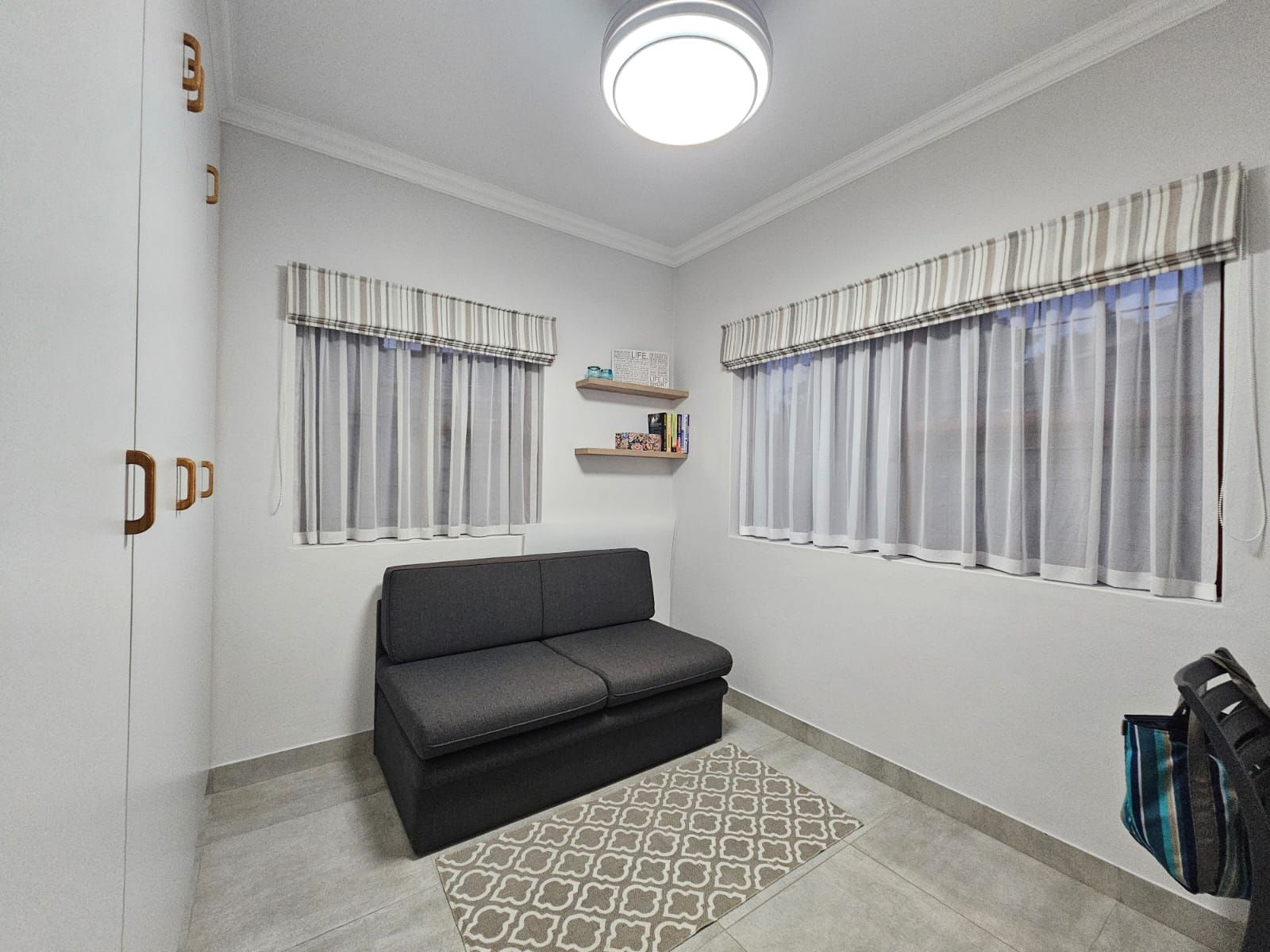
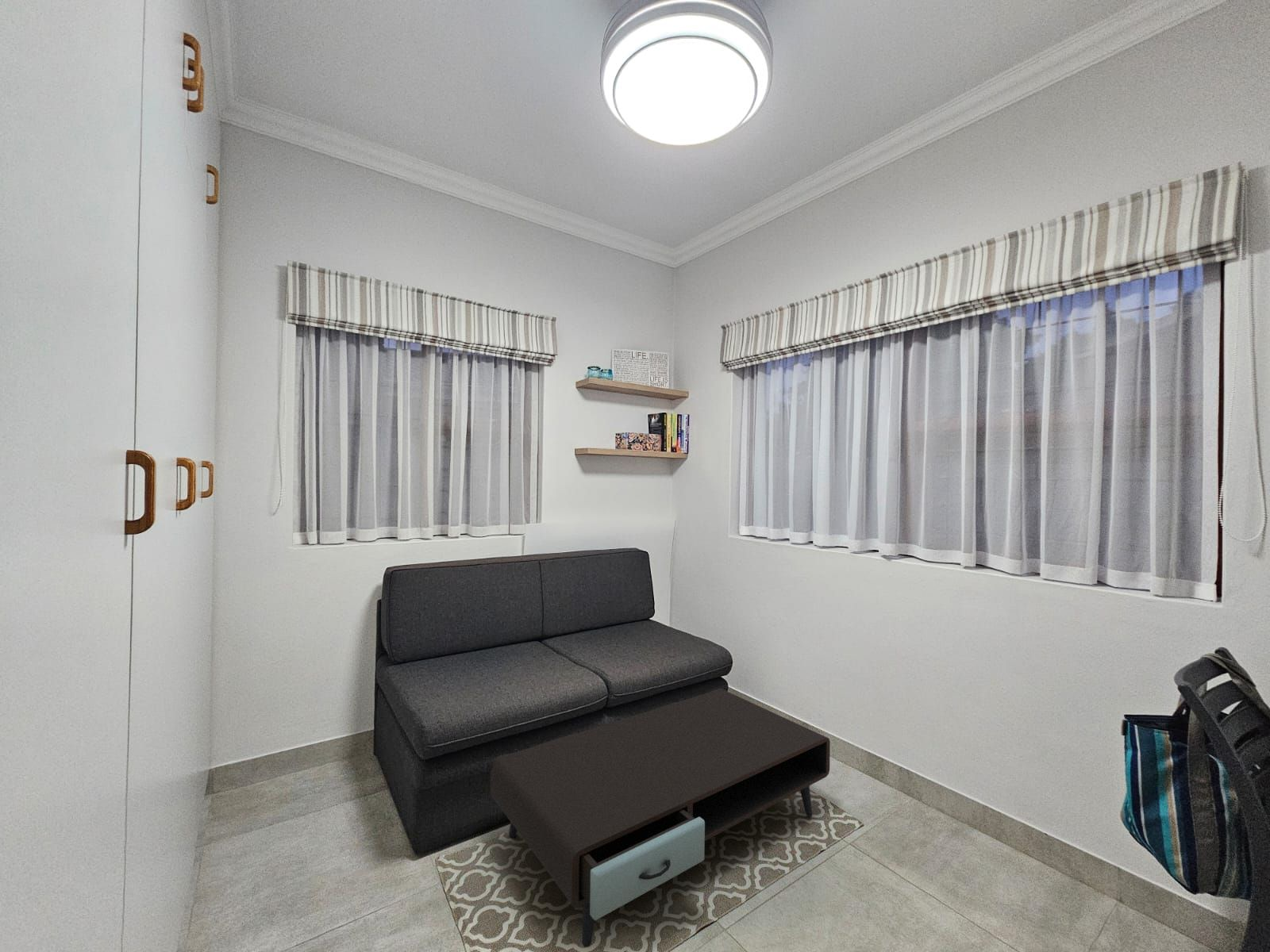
+ coffee table (677, 793)
